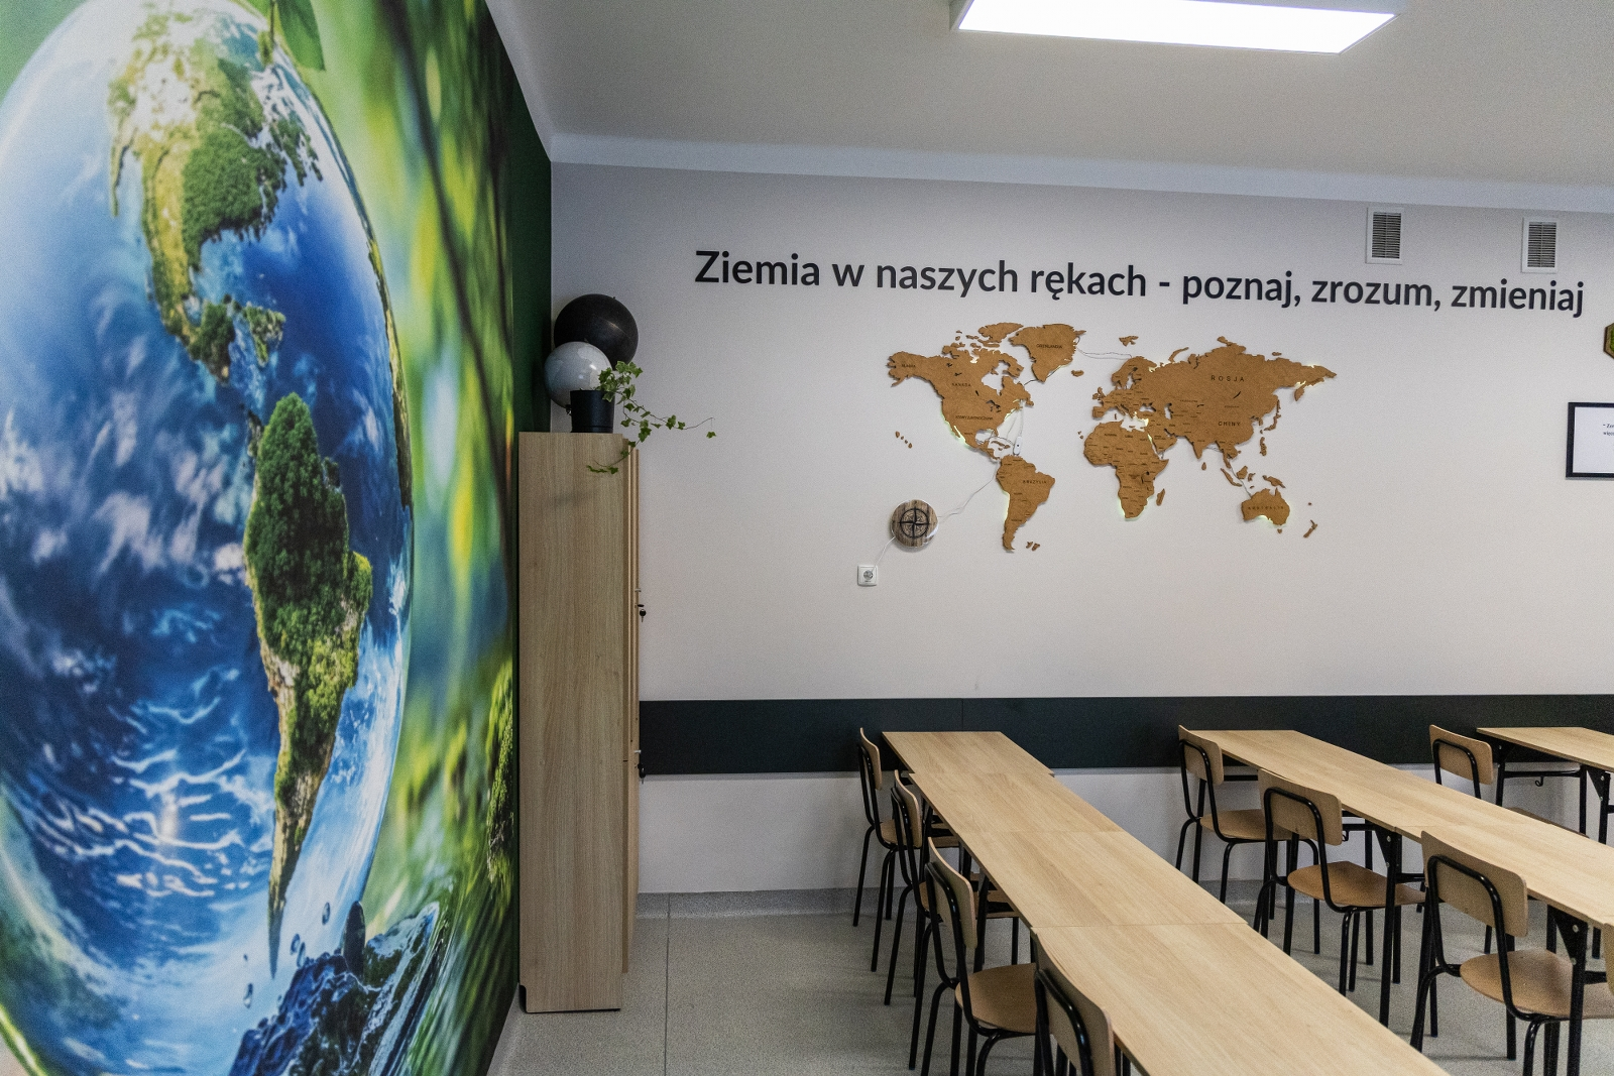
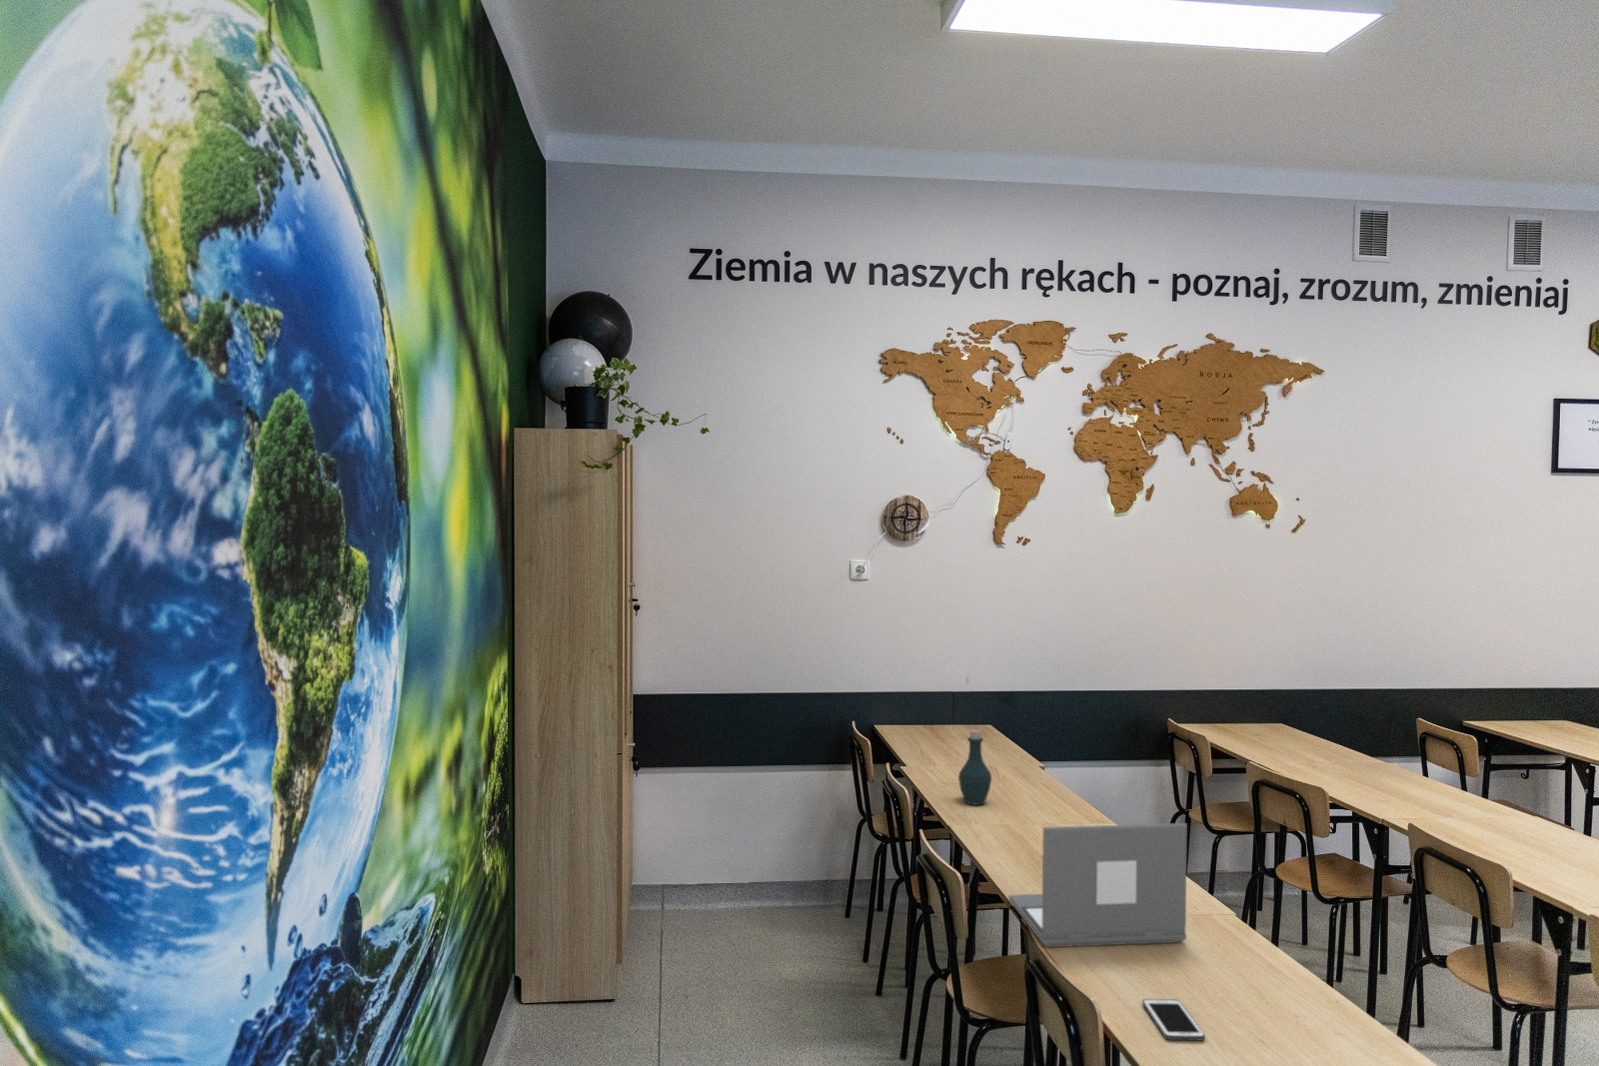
+ cell phone (1172, 1020)
+ bottle (974, 766)
+ laptop (1095, 866)
